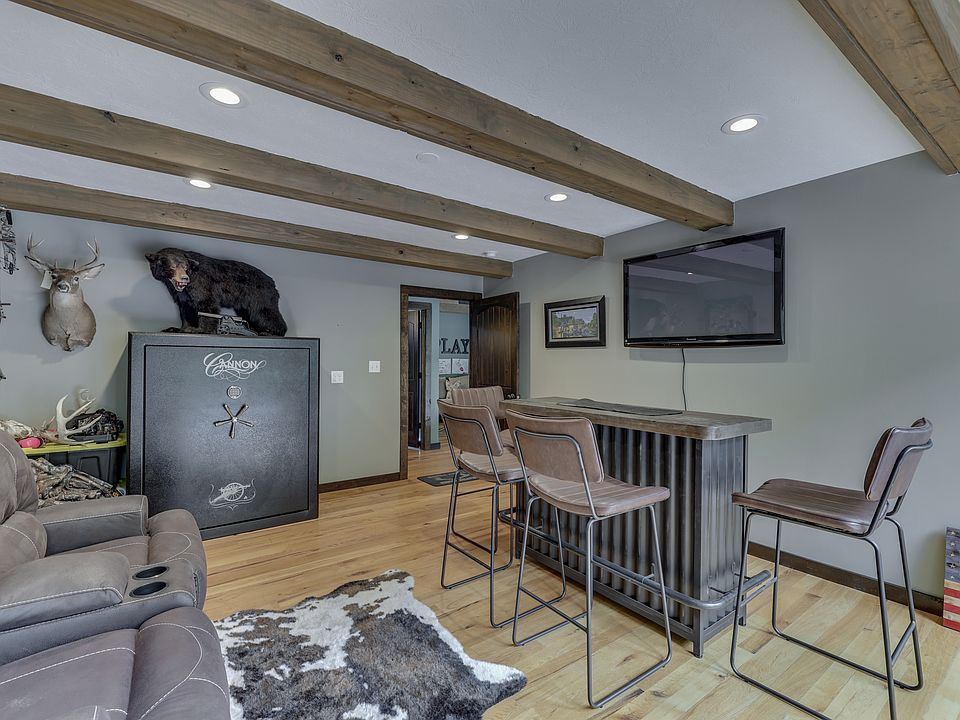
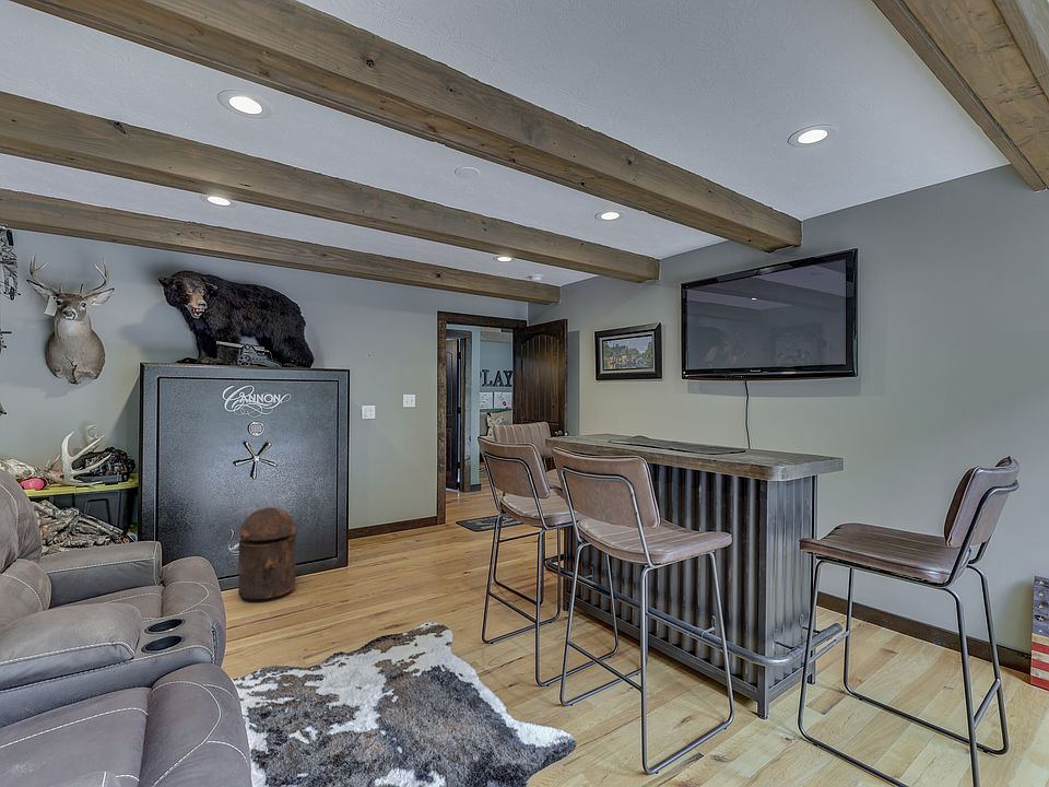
+ trash can (268, 550)
